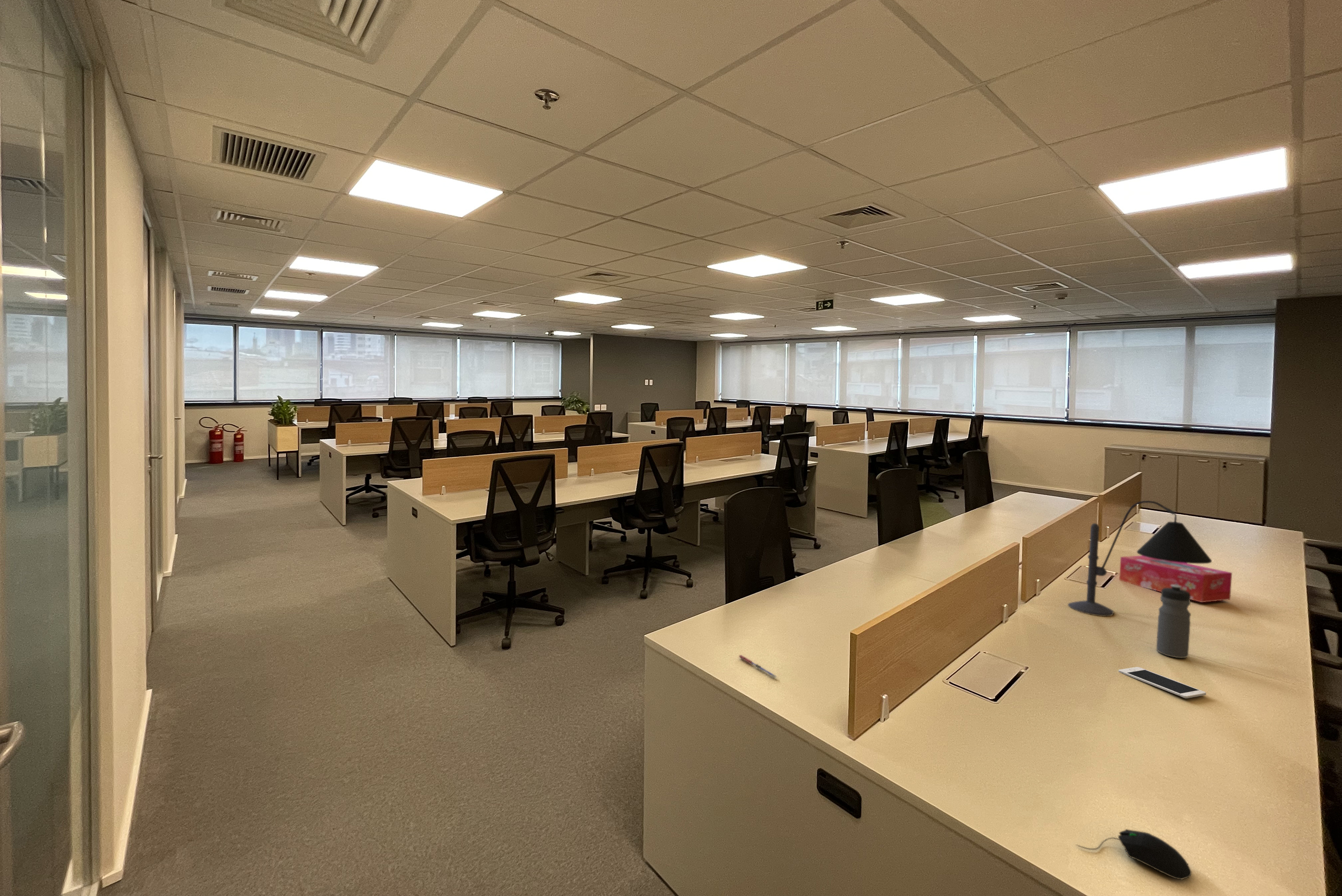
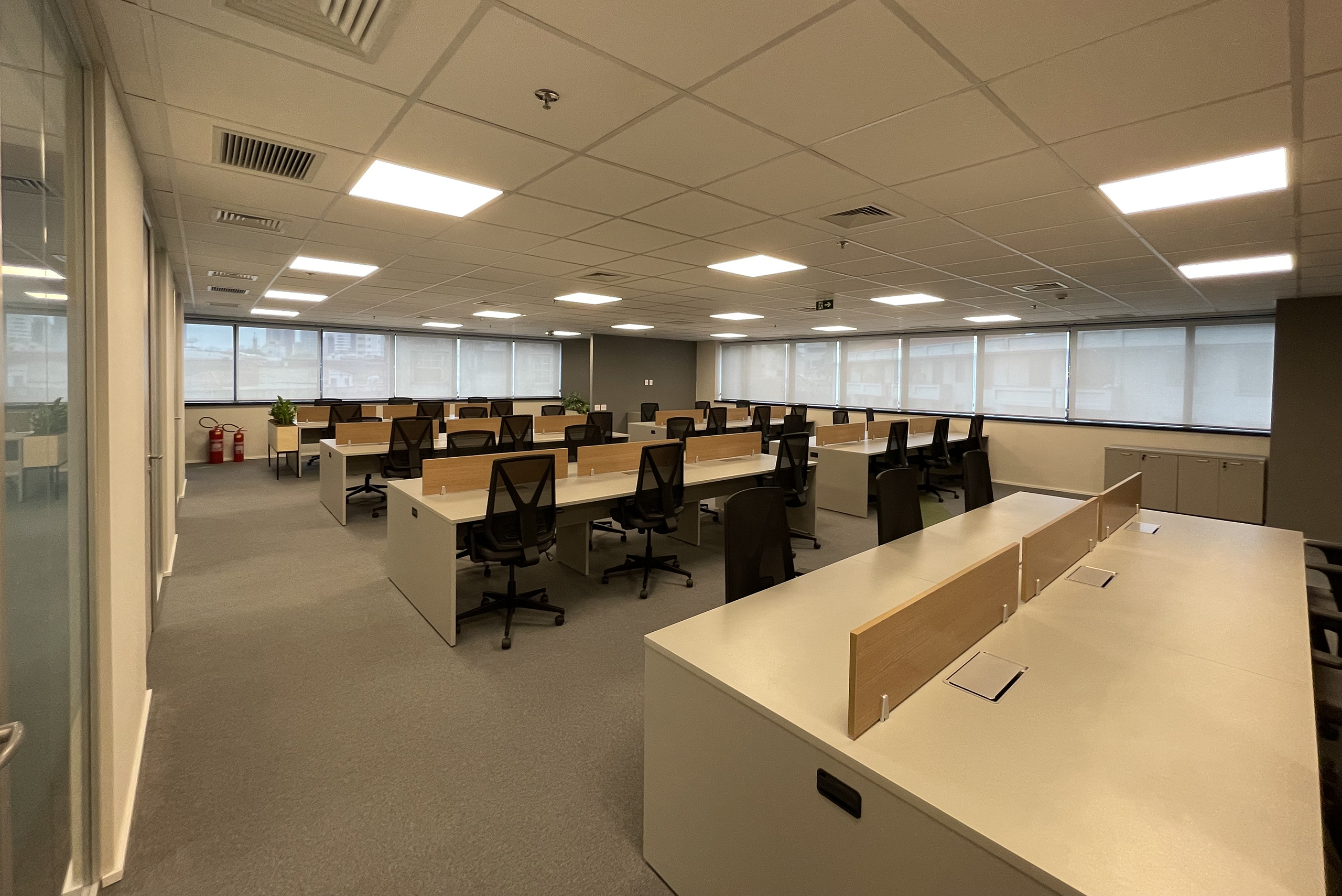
- desk lamp (1138, 554)
- computer mouse (1133, 845)
- tissue box (1173, 577)
- water bottle (1174, 619)
- pen (757, 665)
- cell phone (1160, 682)
